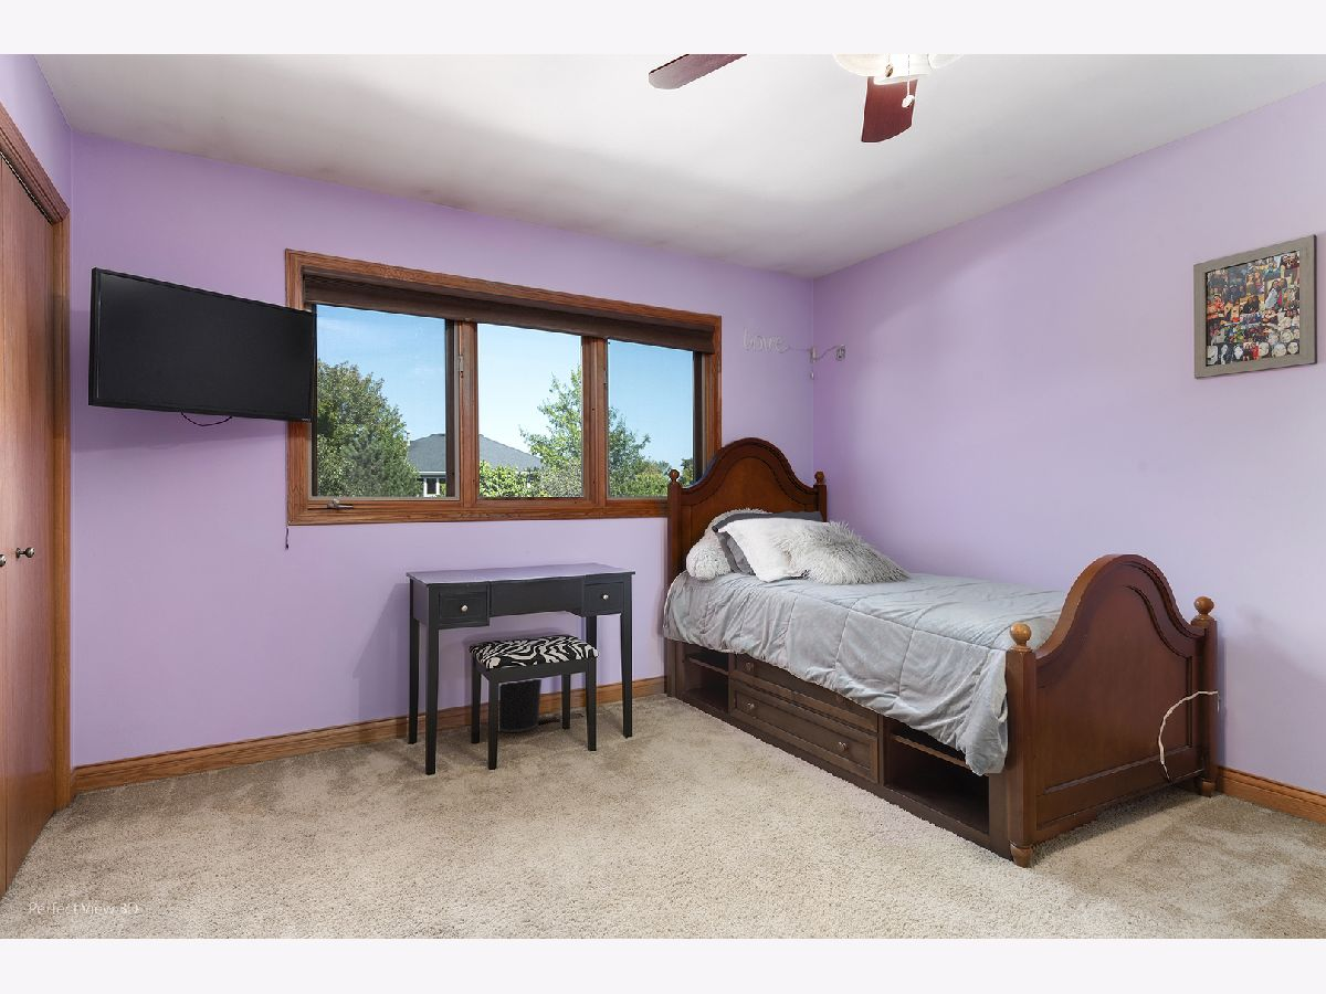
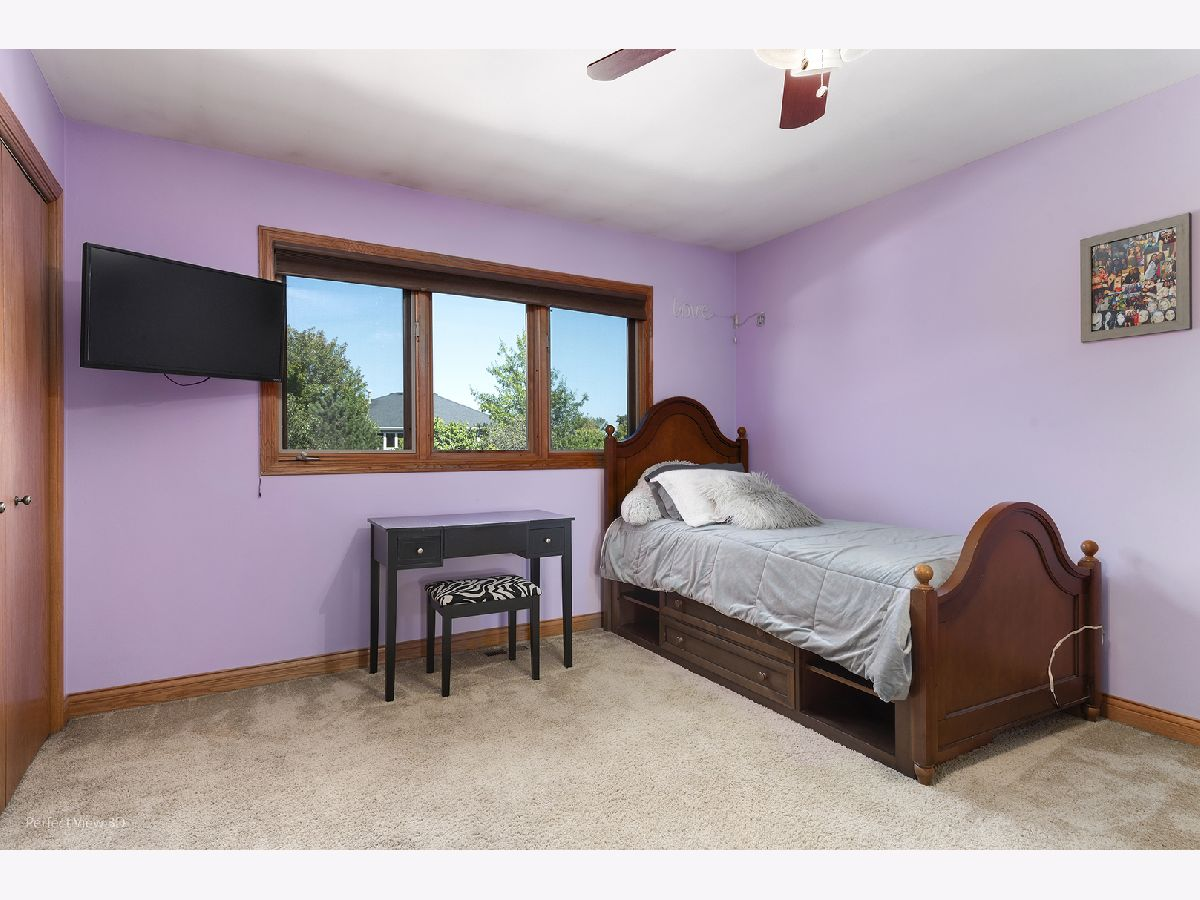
- wastebasket (516, 692)
